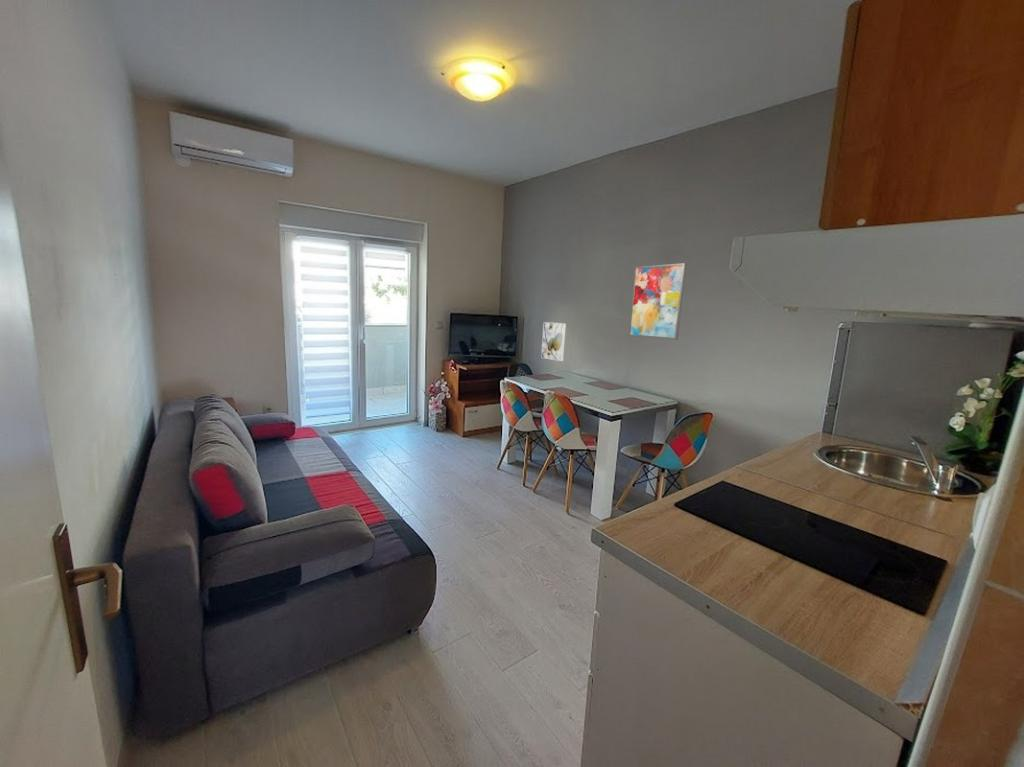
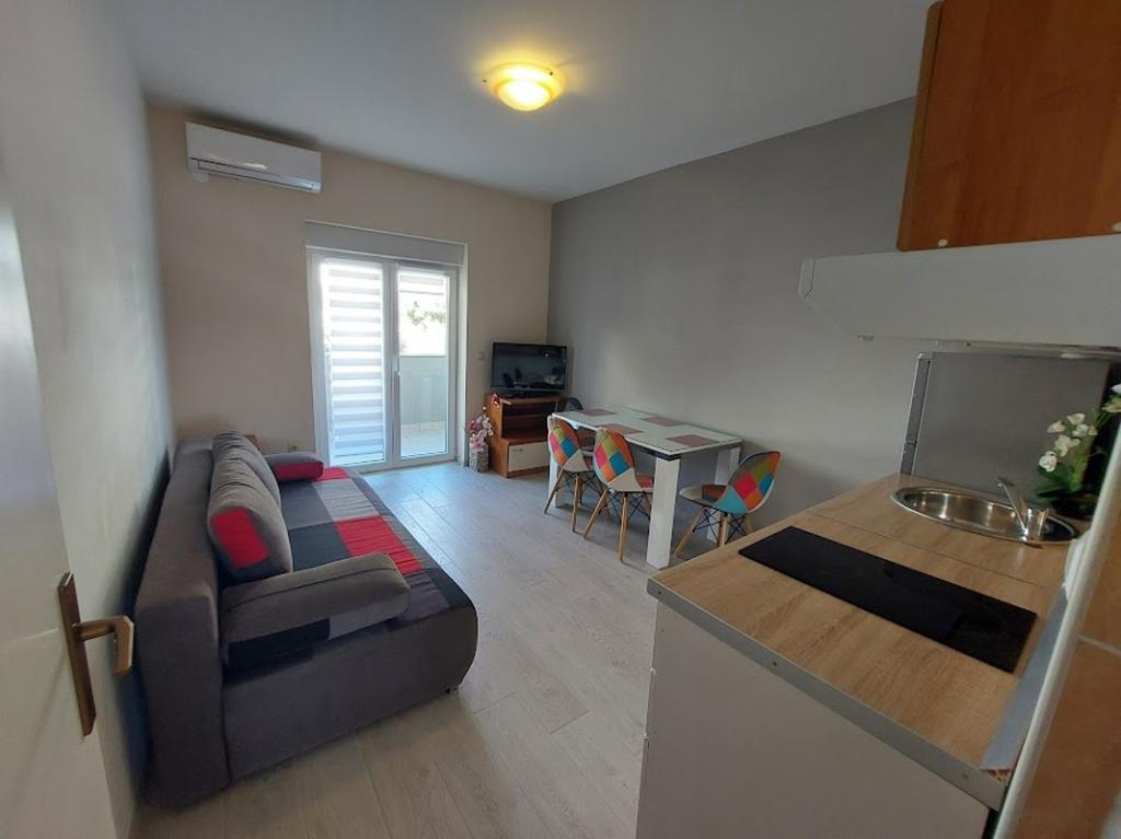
- wall art (655, 302)
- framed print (553, 341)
